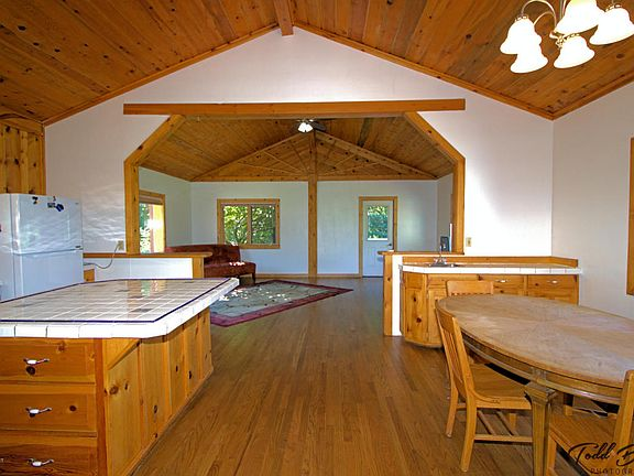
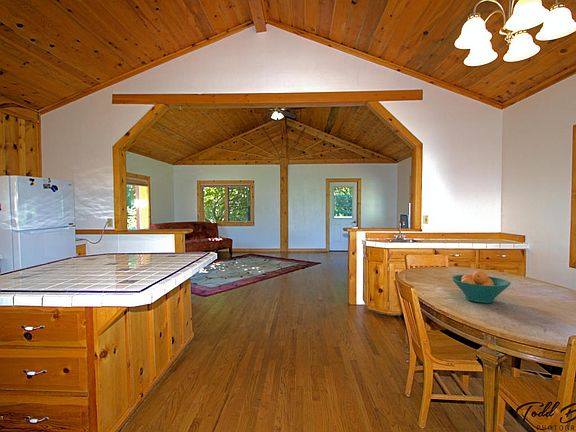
+ fruit bowl (479, 285)
